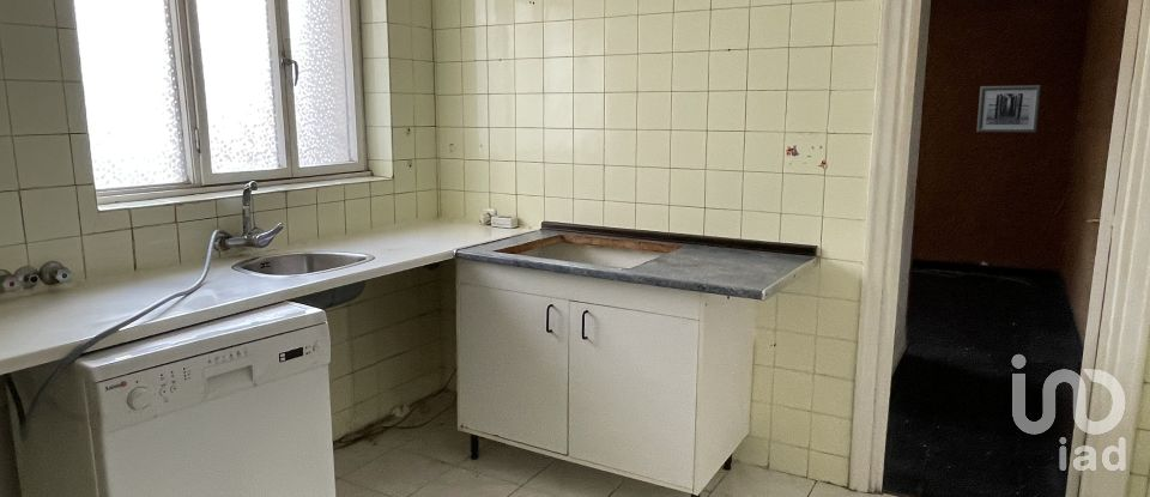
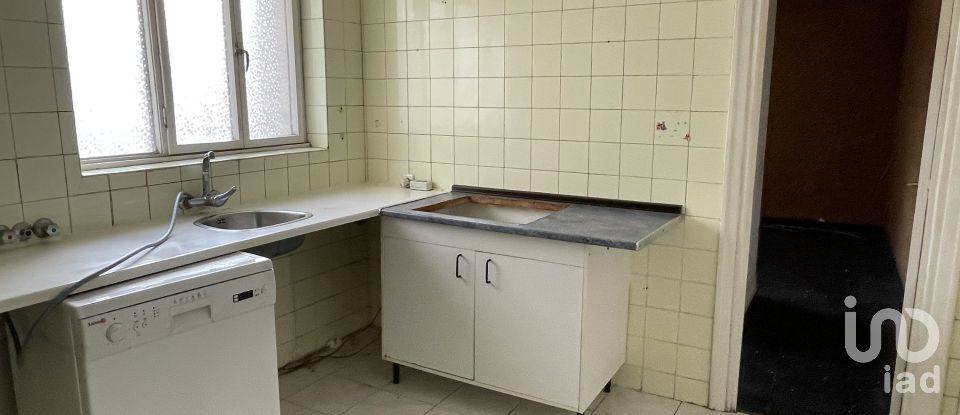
- wall art (1007, 109)
